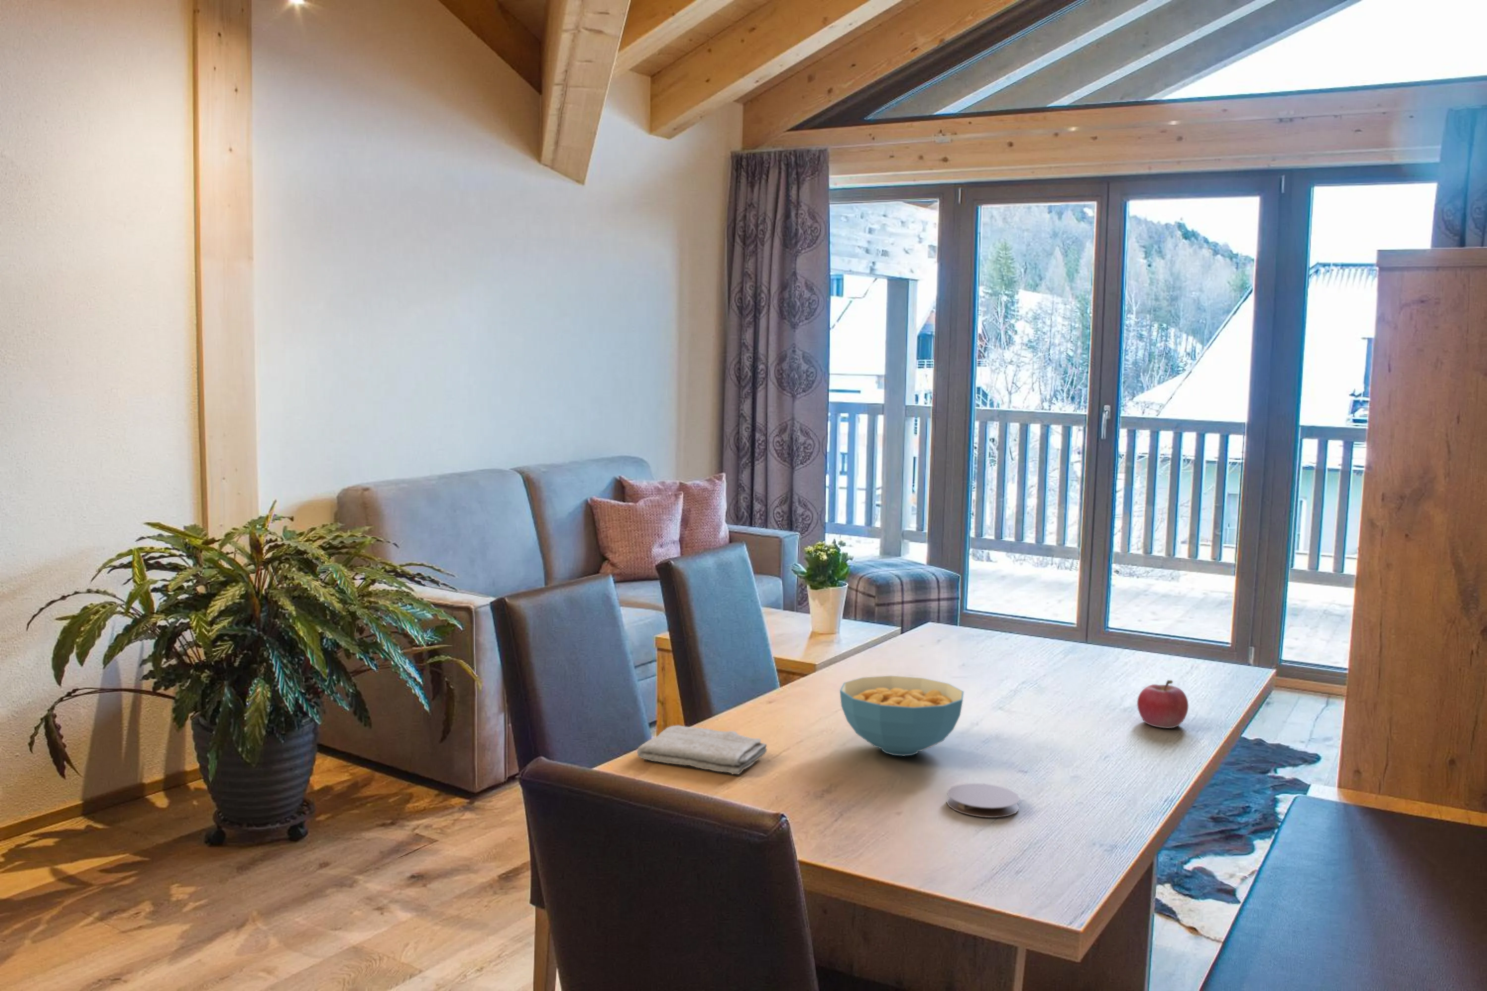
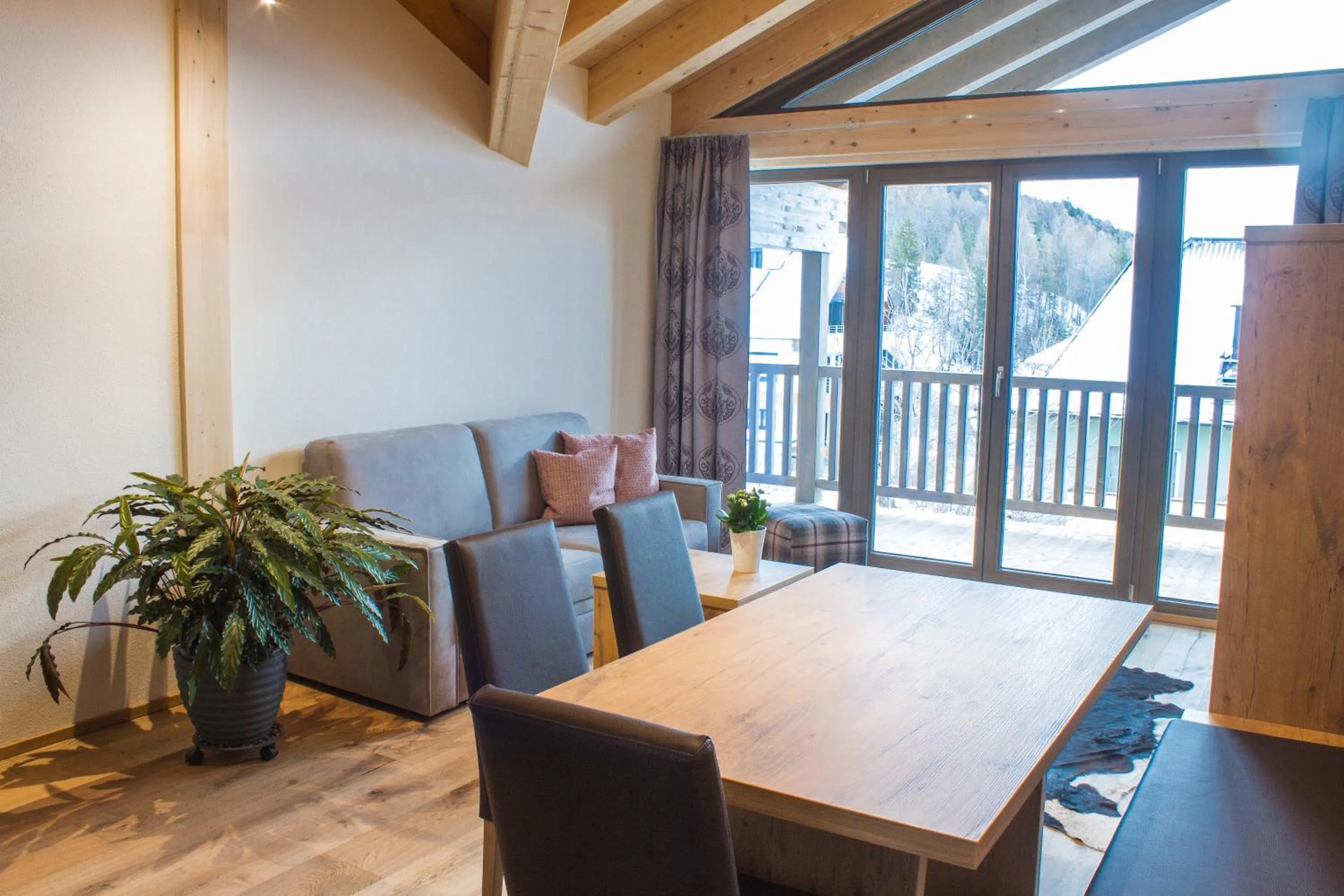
- fruit (1163, 701)
- cereal bowl (901, 720)
- washcloth (703, 748)
- coaster (982, 800)
